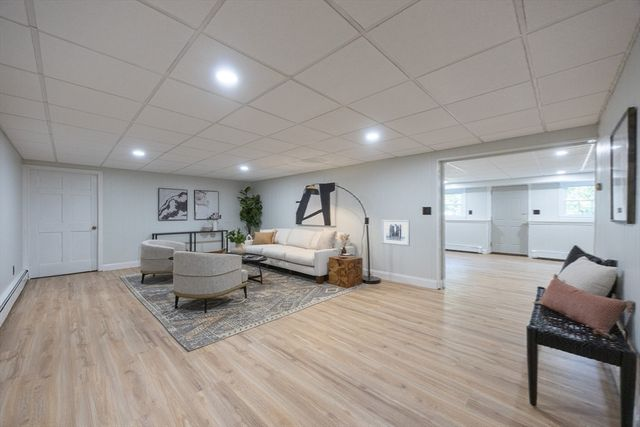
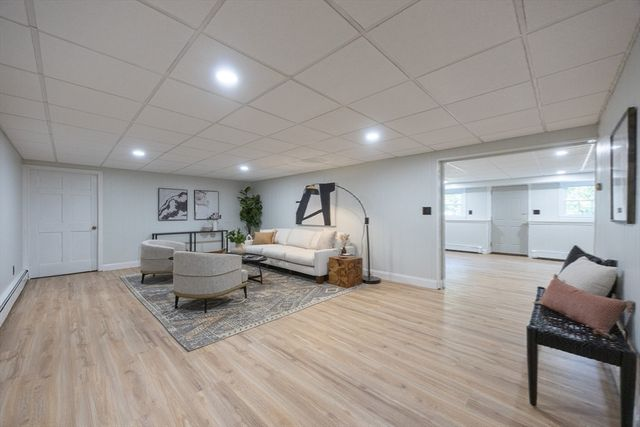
- wall art (395, 232)
